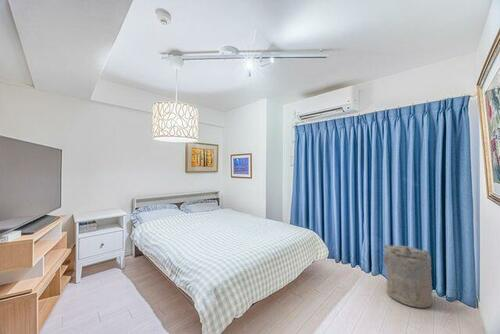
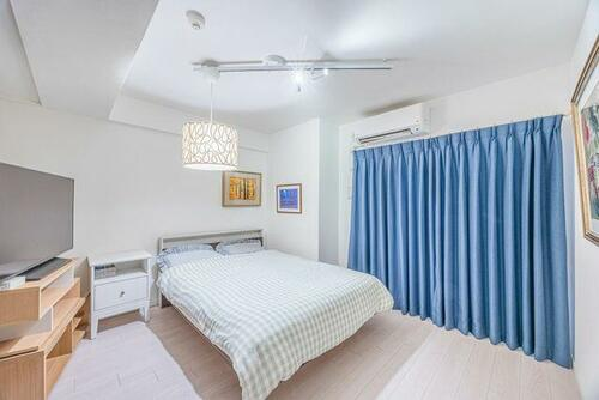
- laundry hamper (405, 270)
